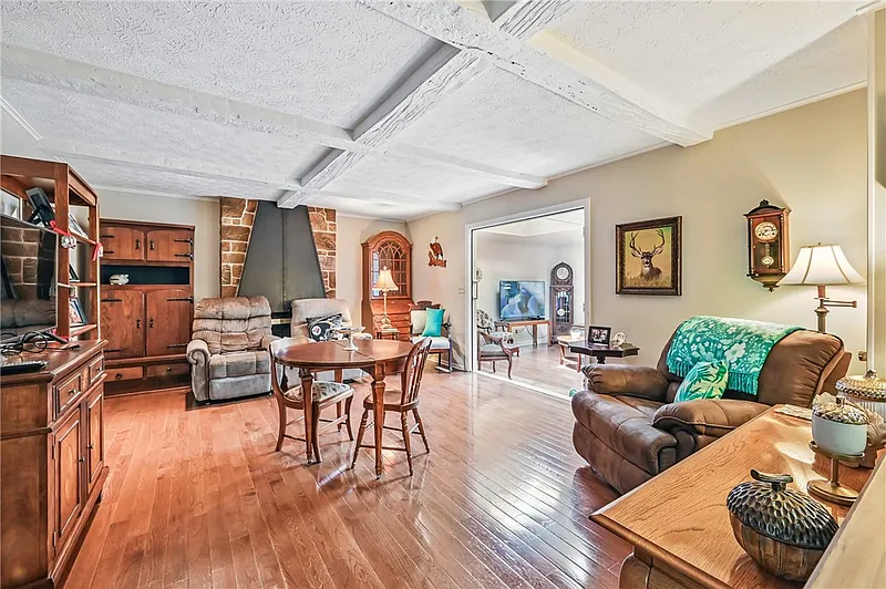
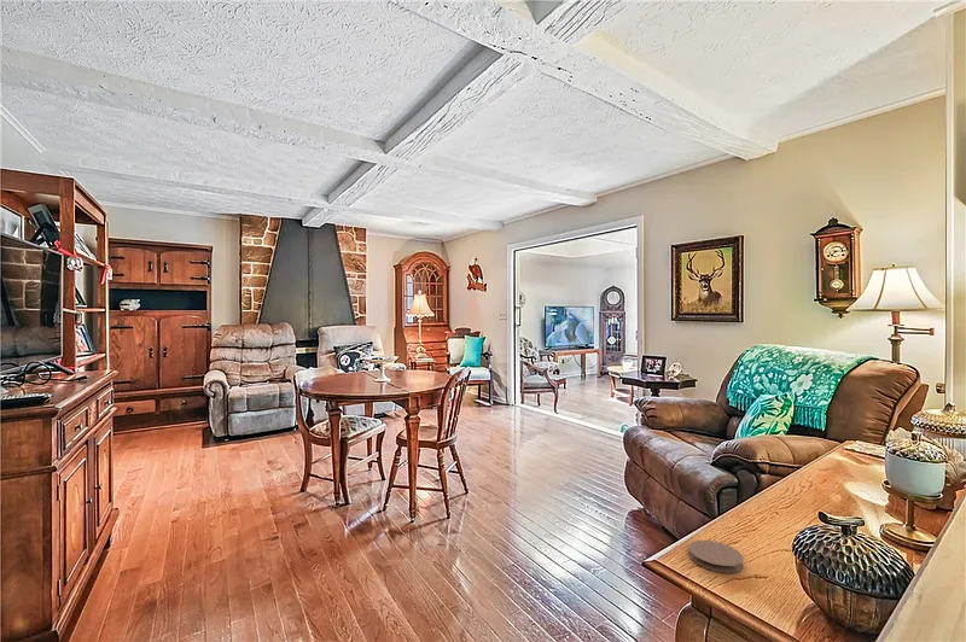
+ coaster (715, 555)
